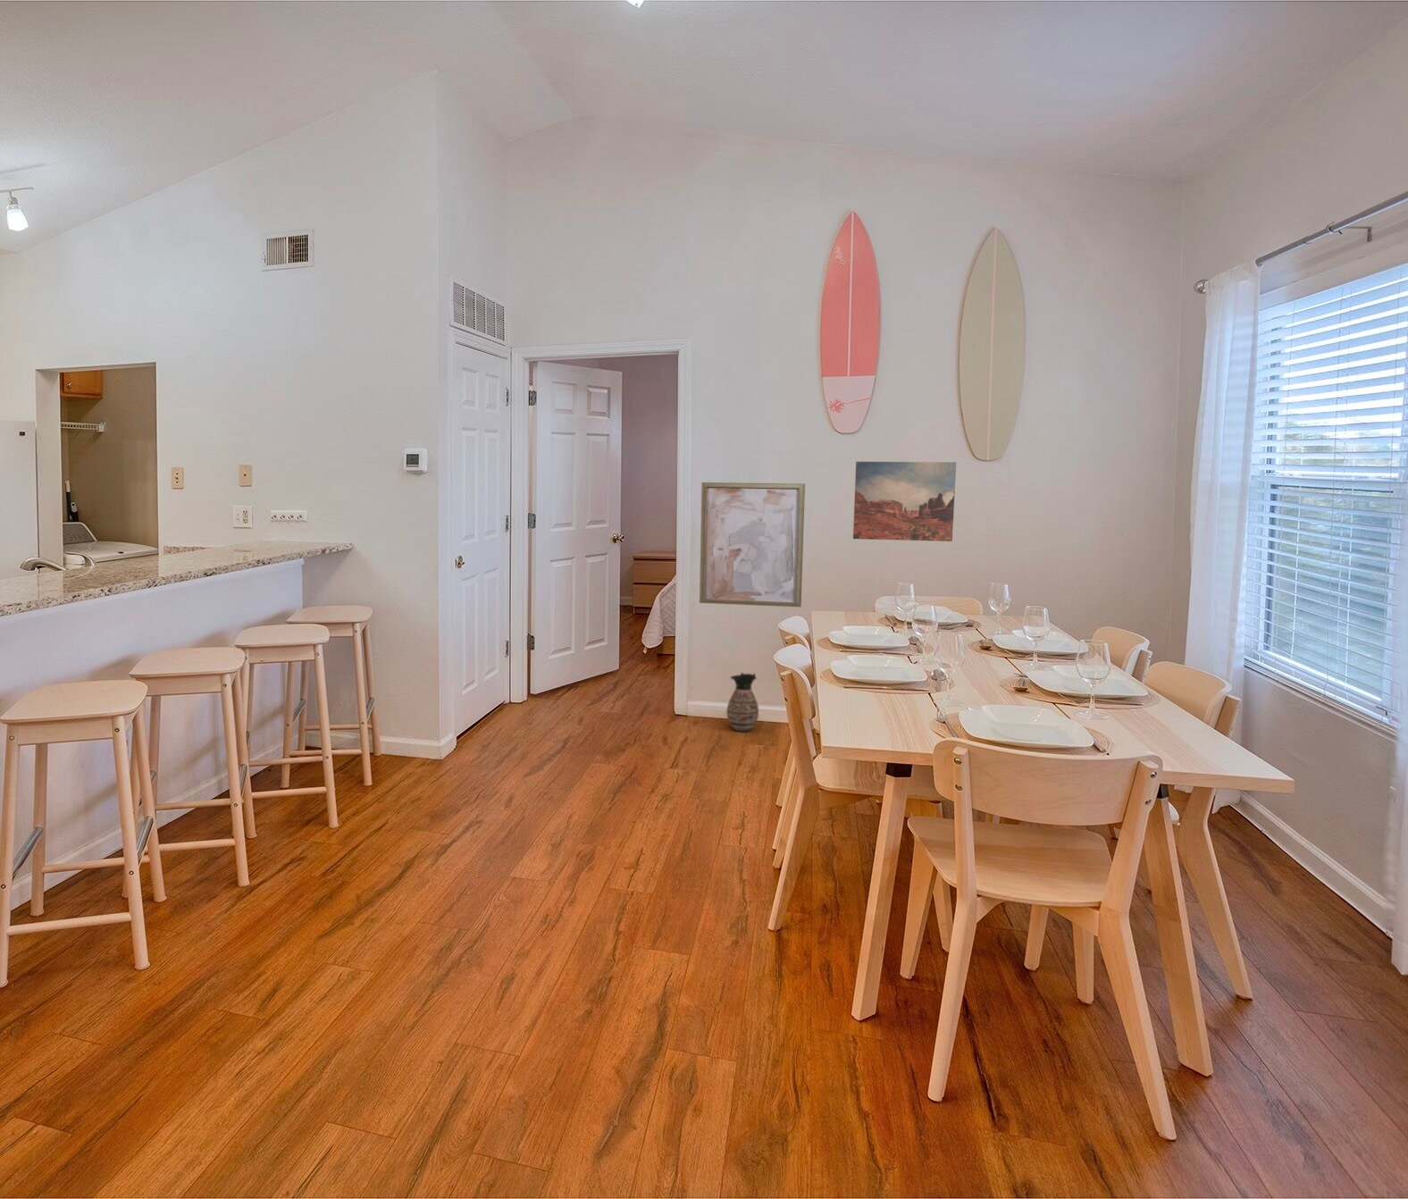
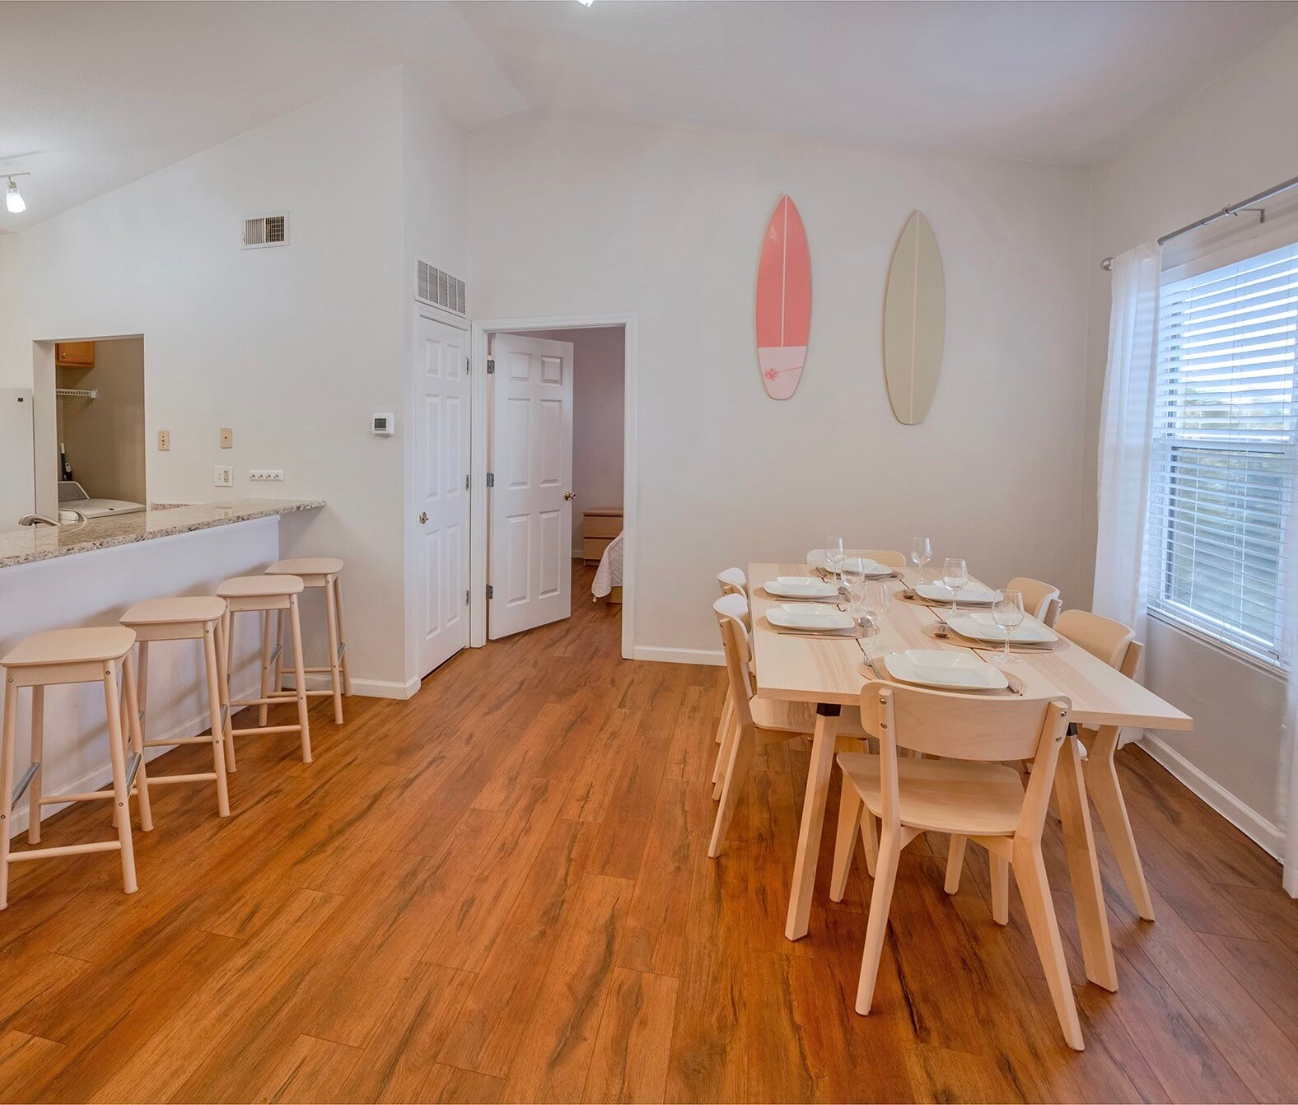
- ceramic jug (742, 702)
- wall art (904, 501)
- wall art (750, 544)
